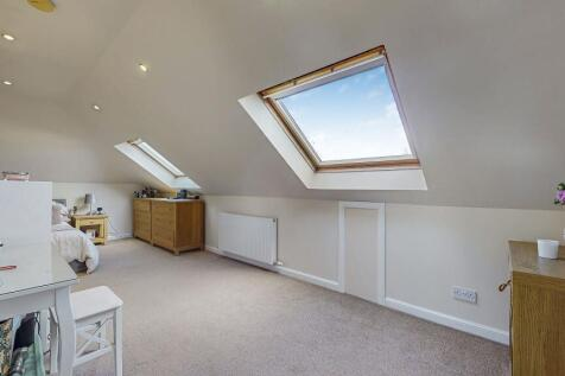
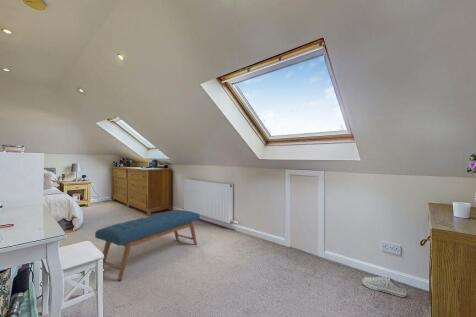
+ bench (154, 237)
+ shoe (383, 282)
